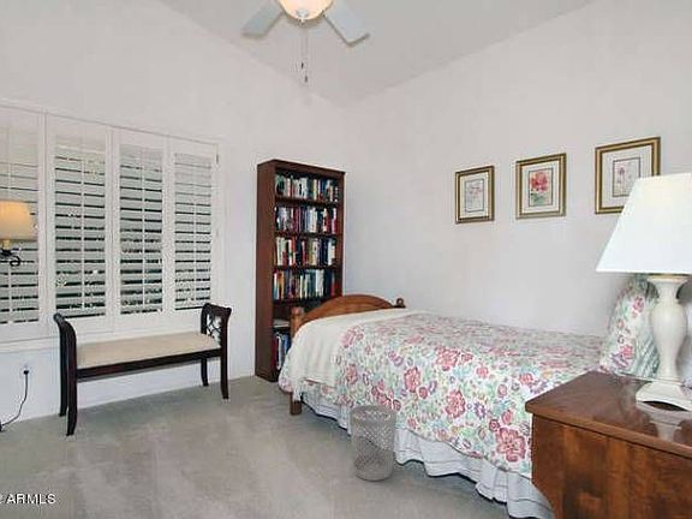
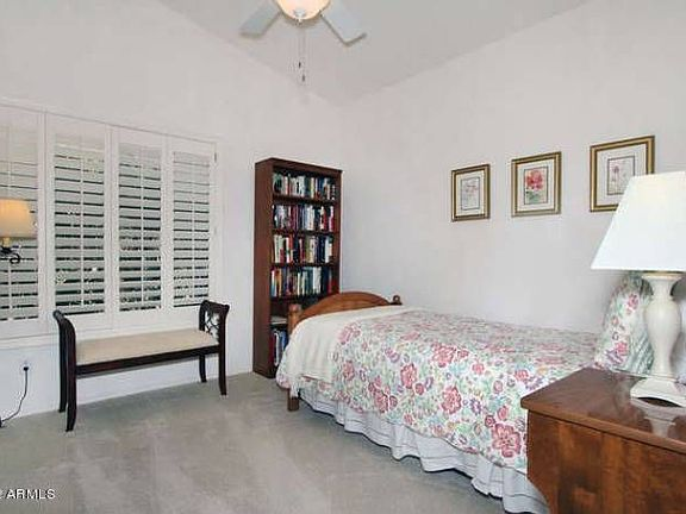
- wastebasket (372, 441)
